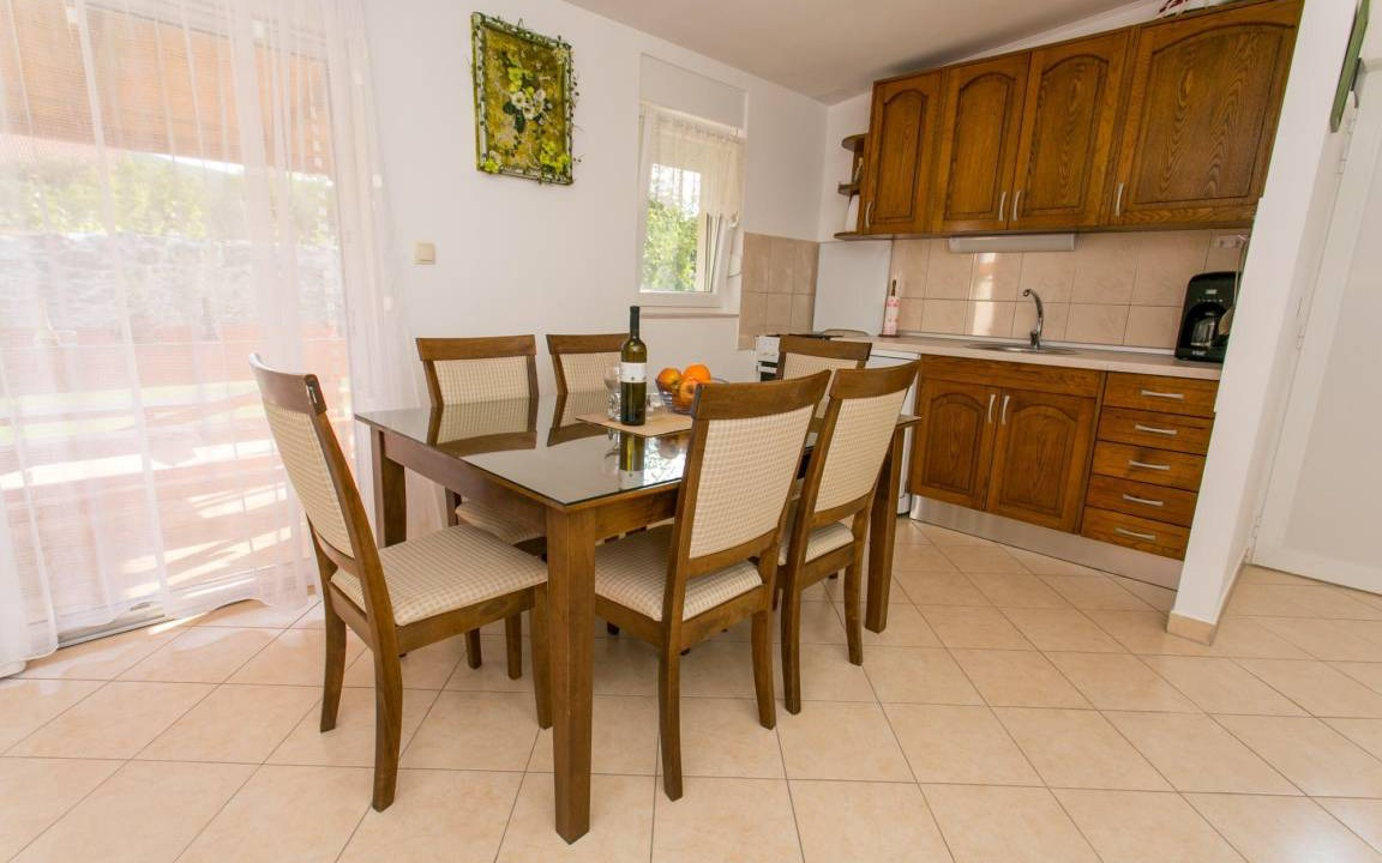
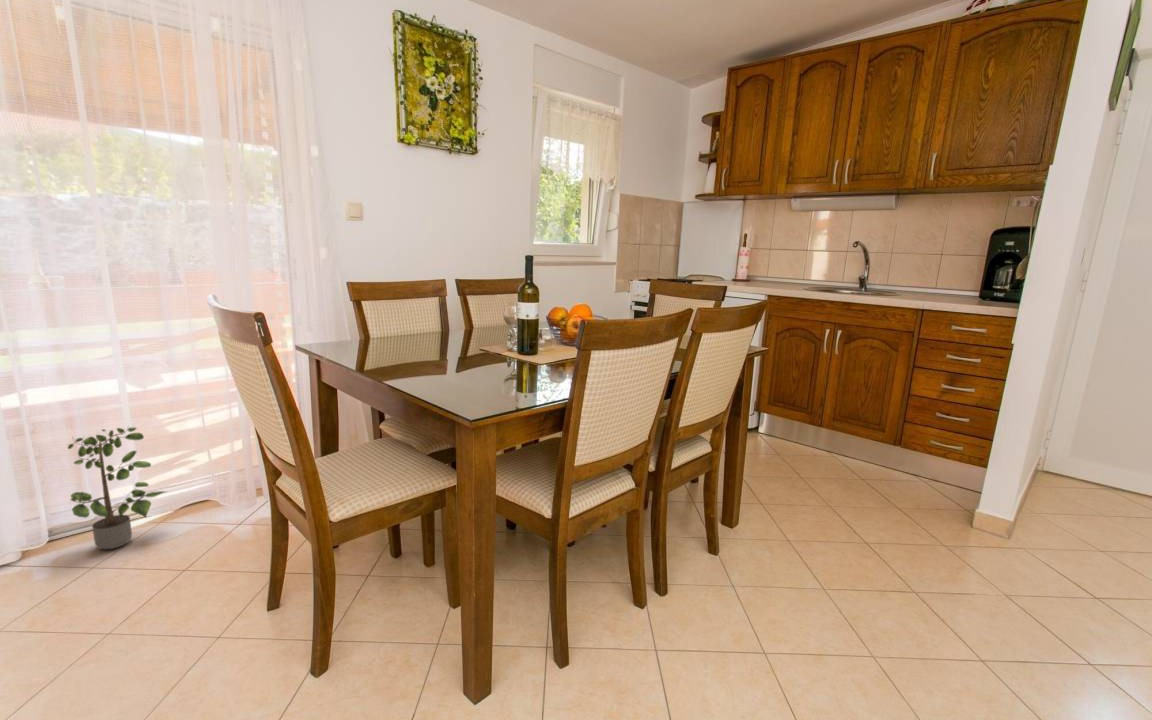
+ potted plant (120, 479)
